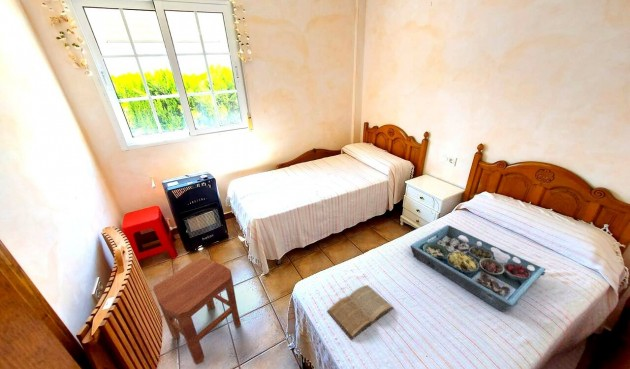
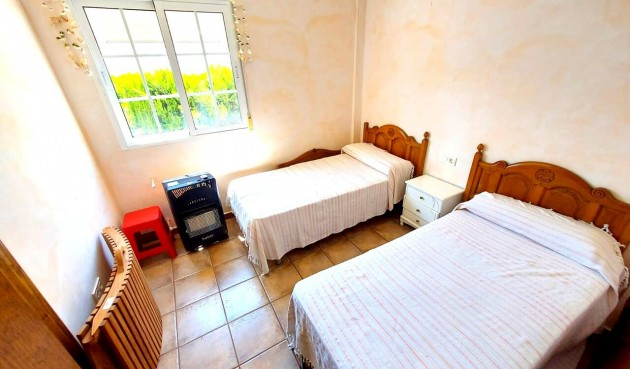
- book (360, 307)
- serving tray (471, 261)
- stool (200, 306)
